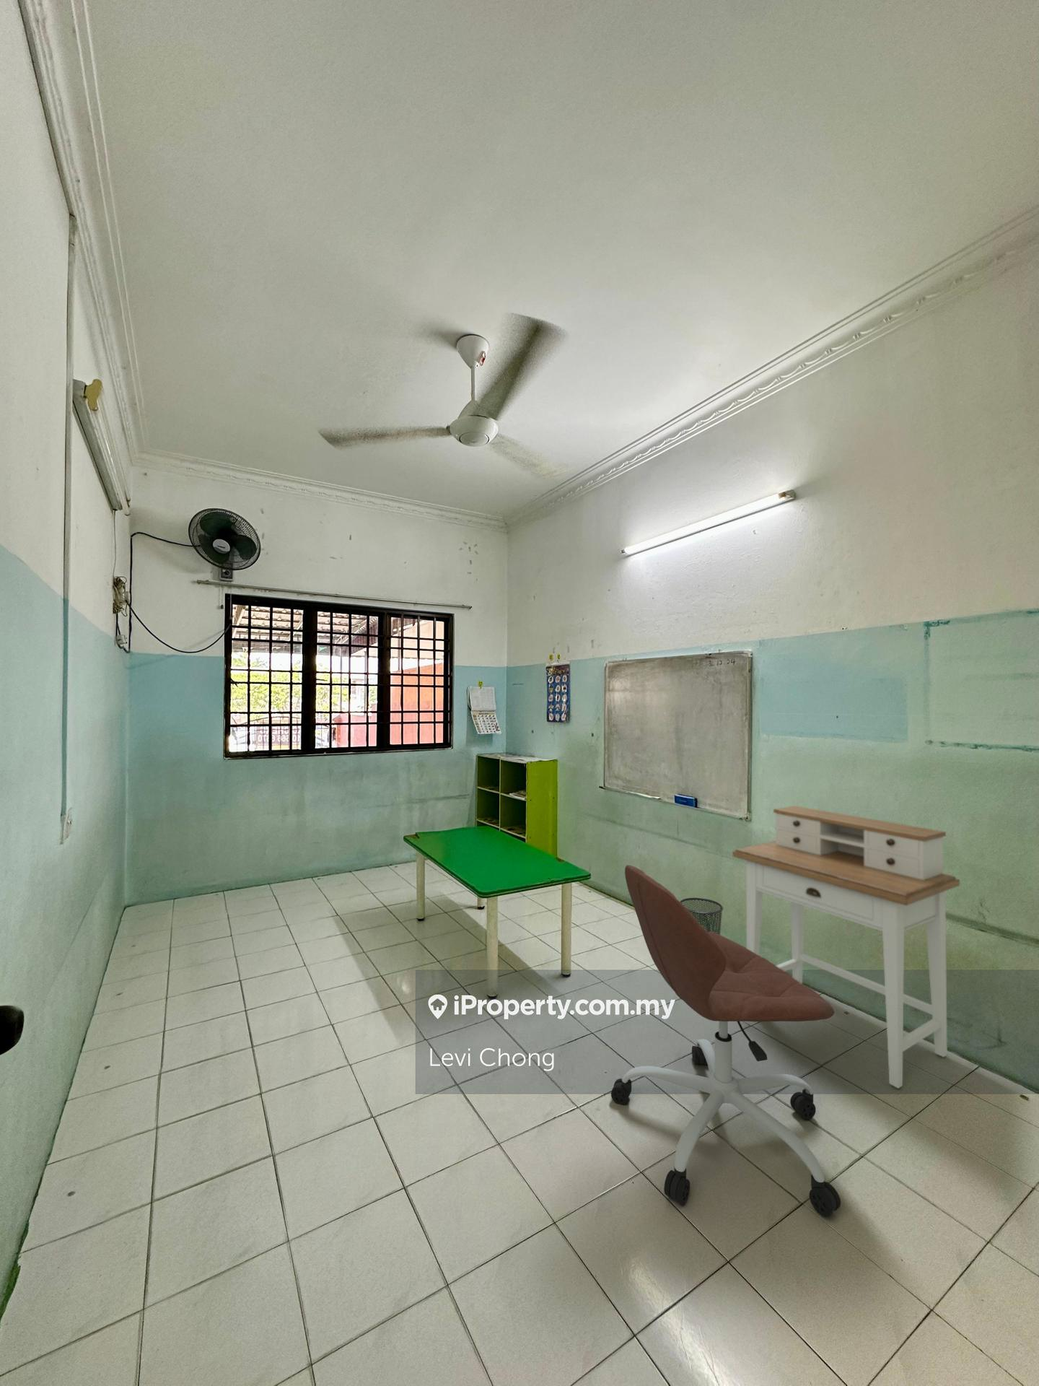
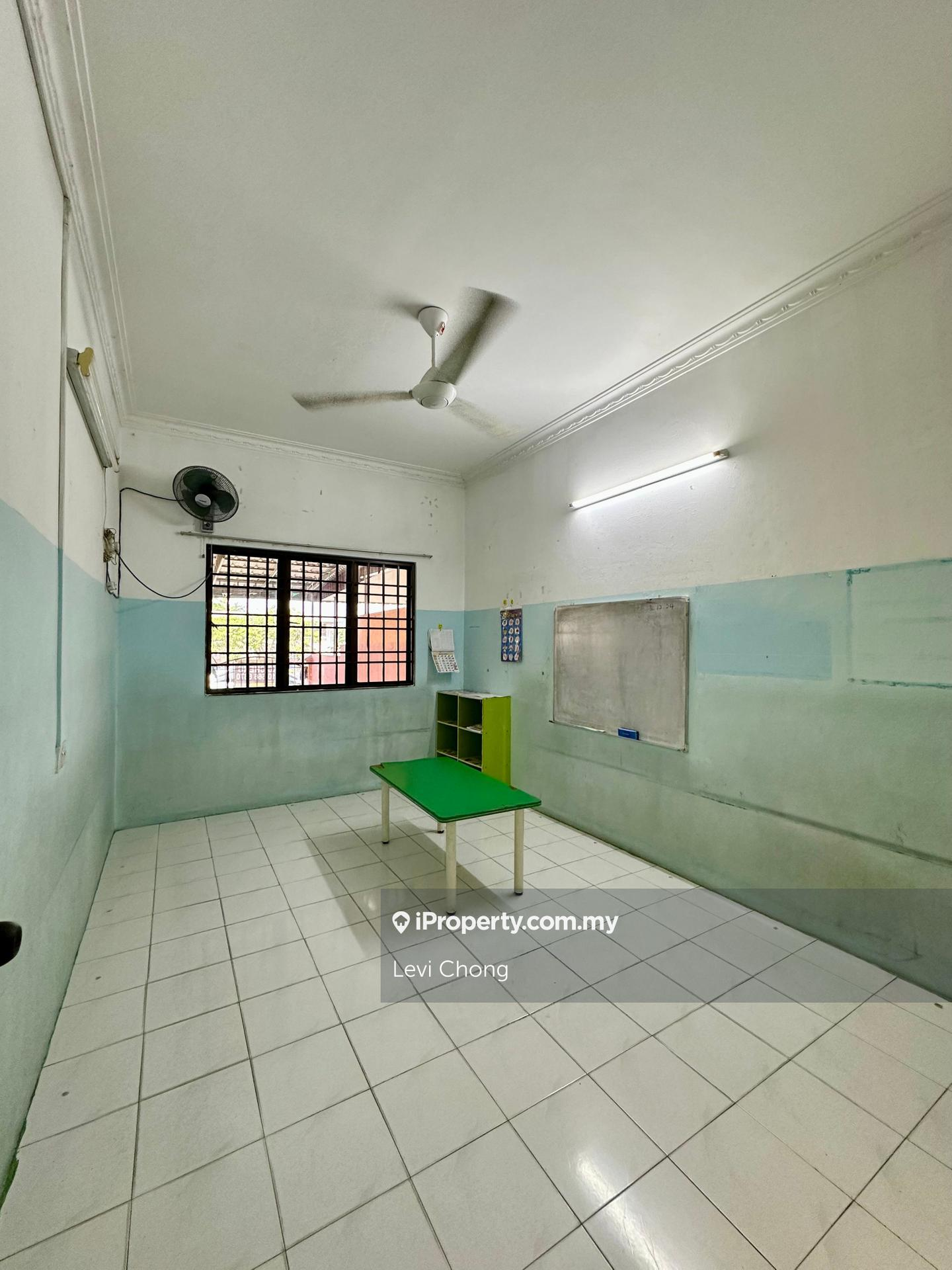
- desk (838, 917)
- office chair (726, 997)
- waste bin (702, 925)
